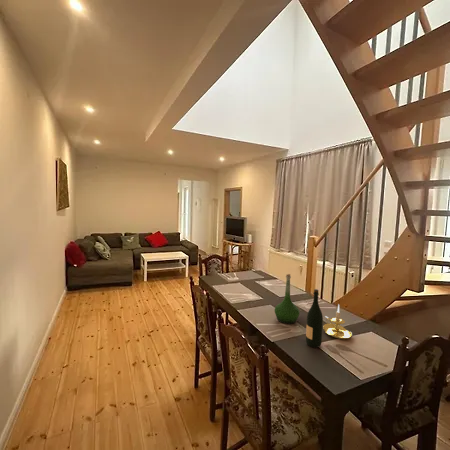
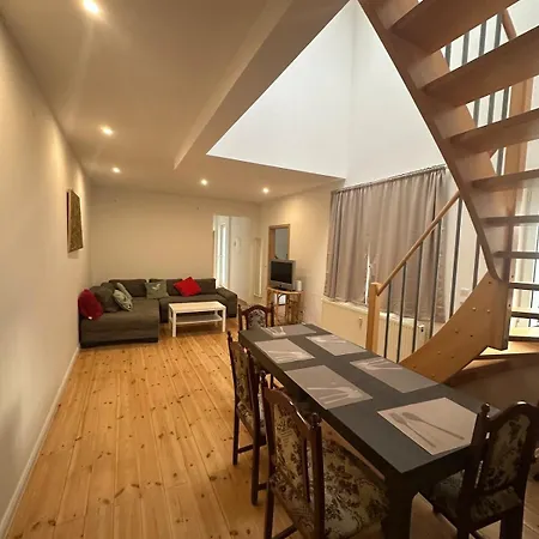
- wine bottle (314, 317)
- candle holder (336, 318)
- vase (287, 297)
